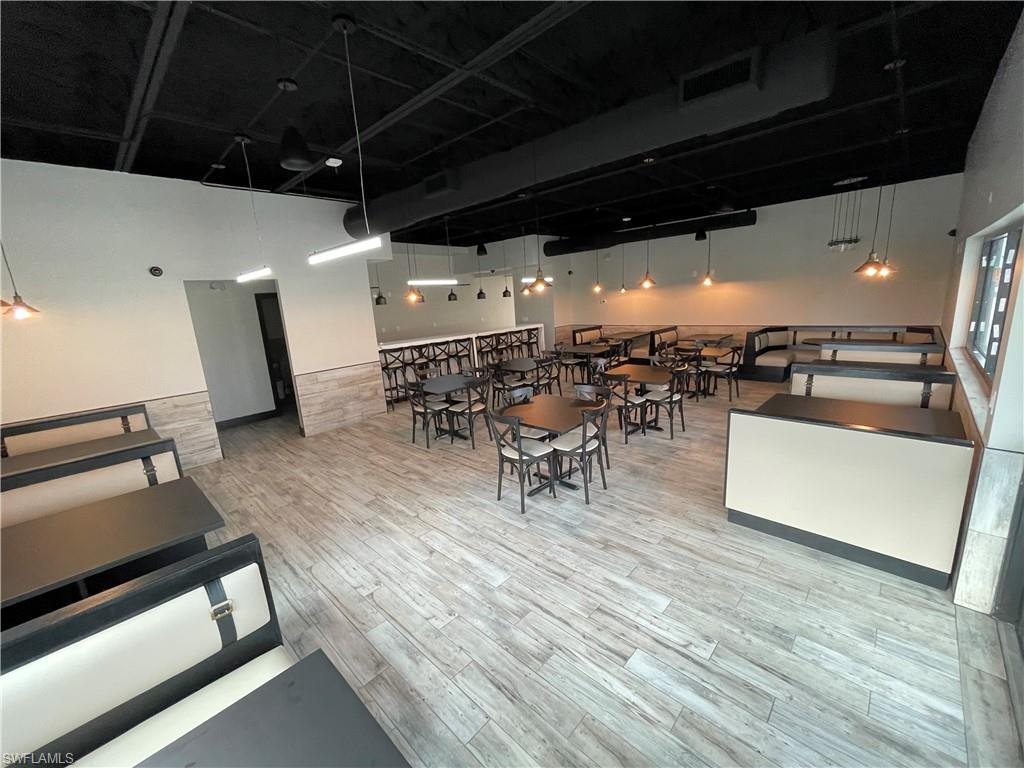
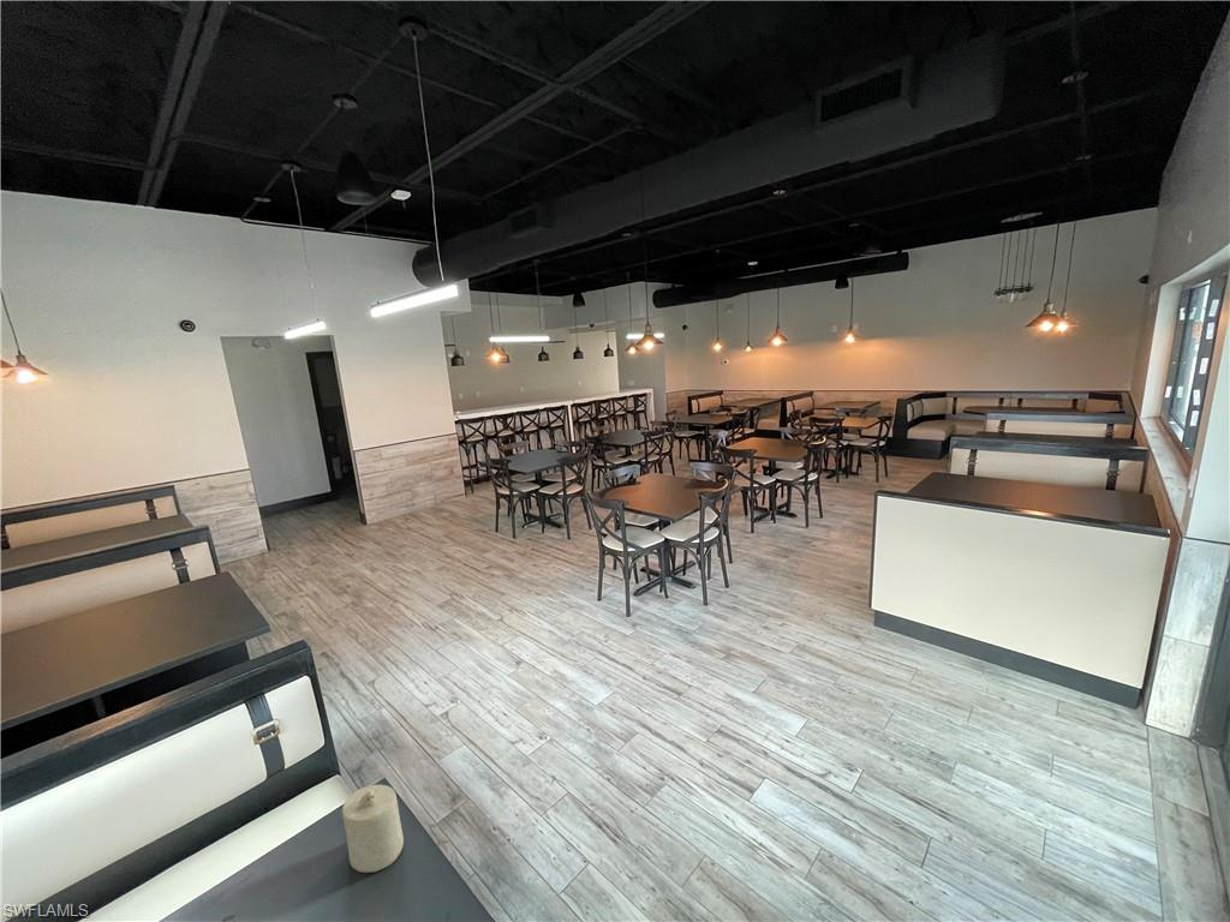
+ candle (371, 821)
